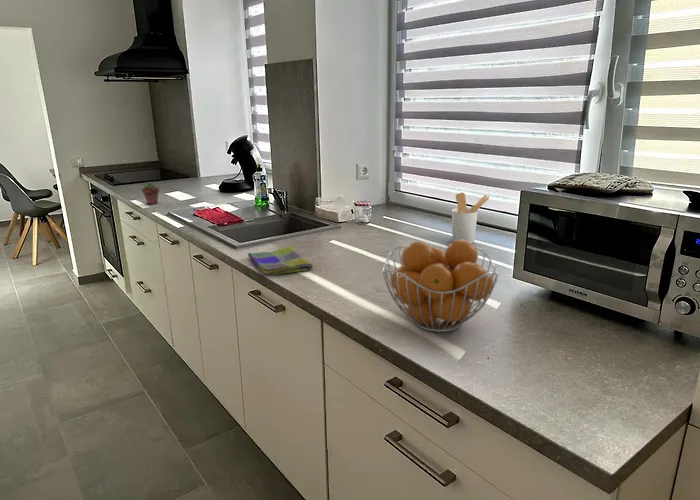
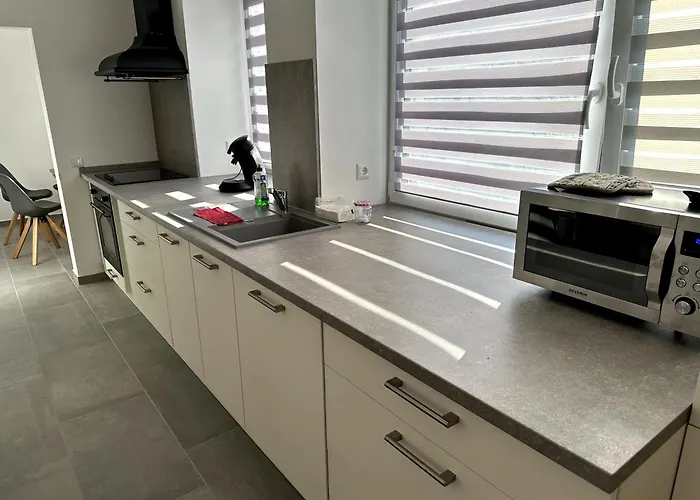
- fruit basket (438, 283)
- dish towel (279, 260)
- utensil holder (470, 217)
- potted succulent (151, 192)
